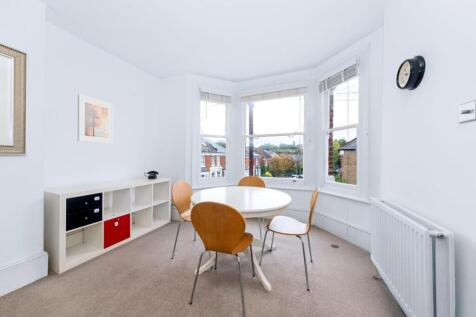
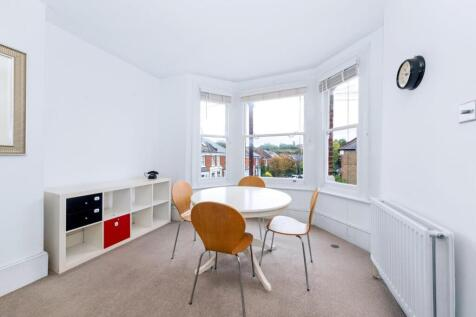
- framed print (96, 121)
